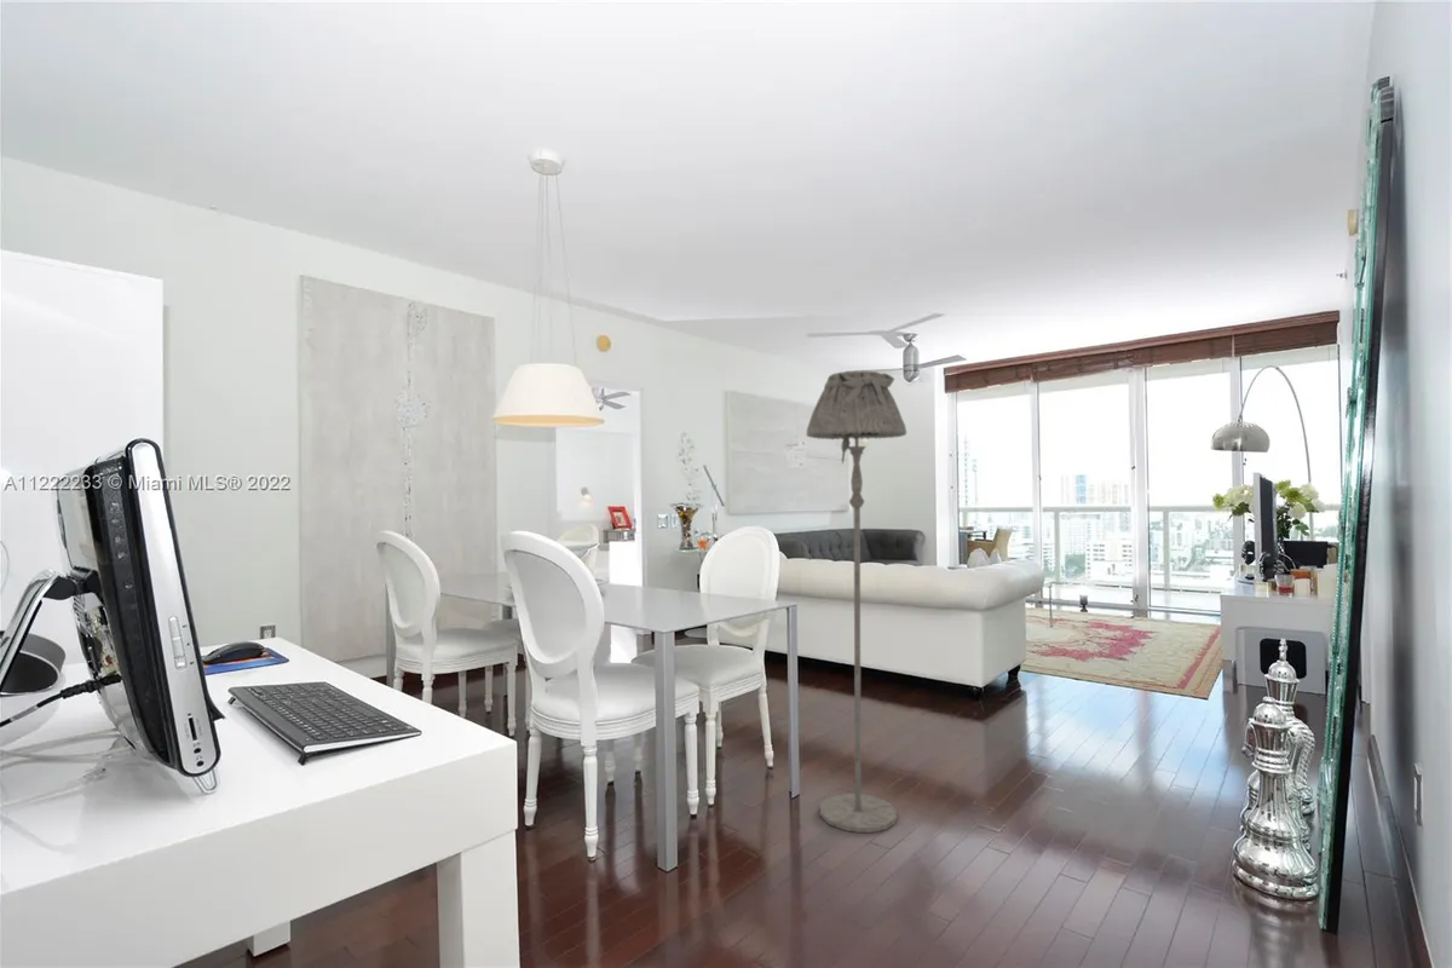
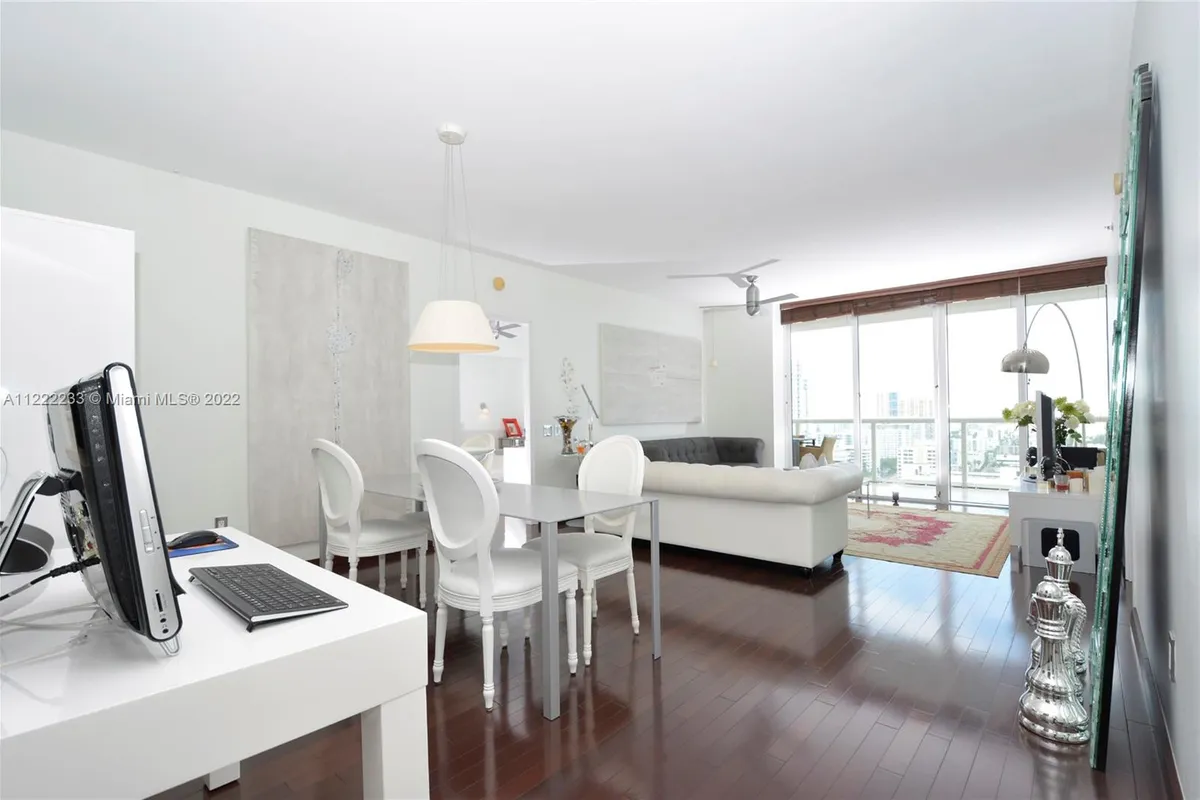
- floor lamp (855, 594)
